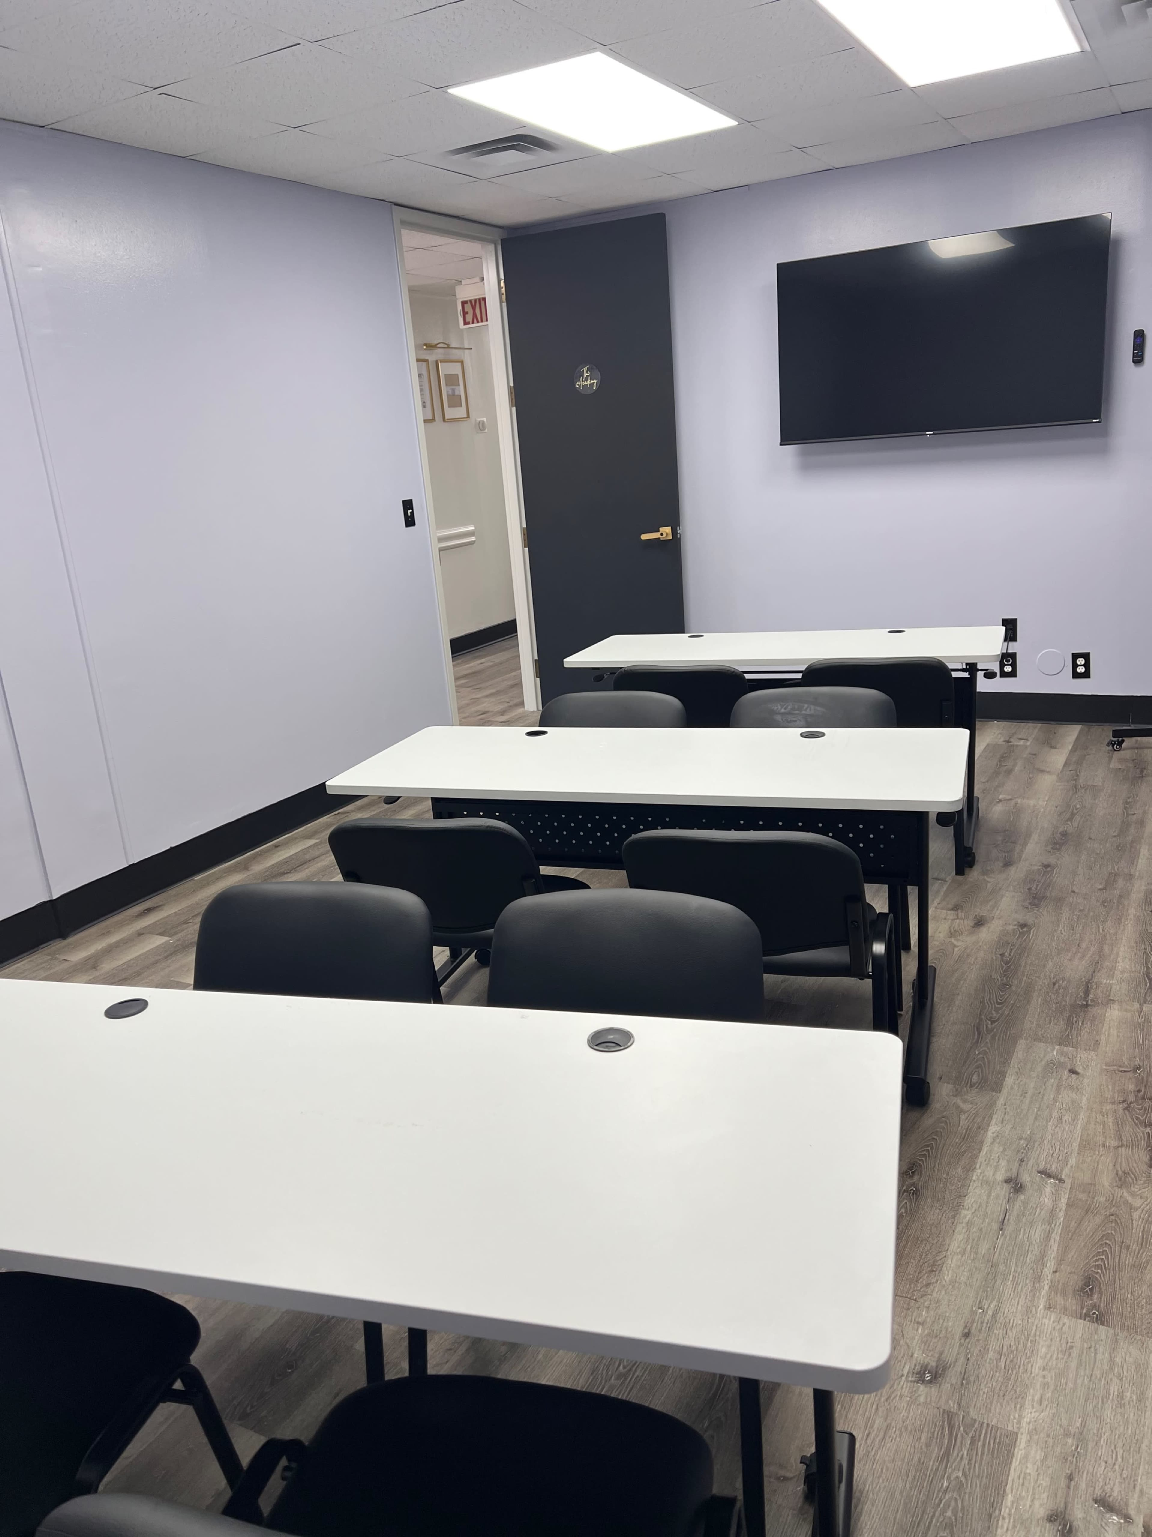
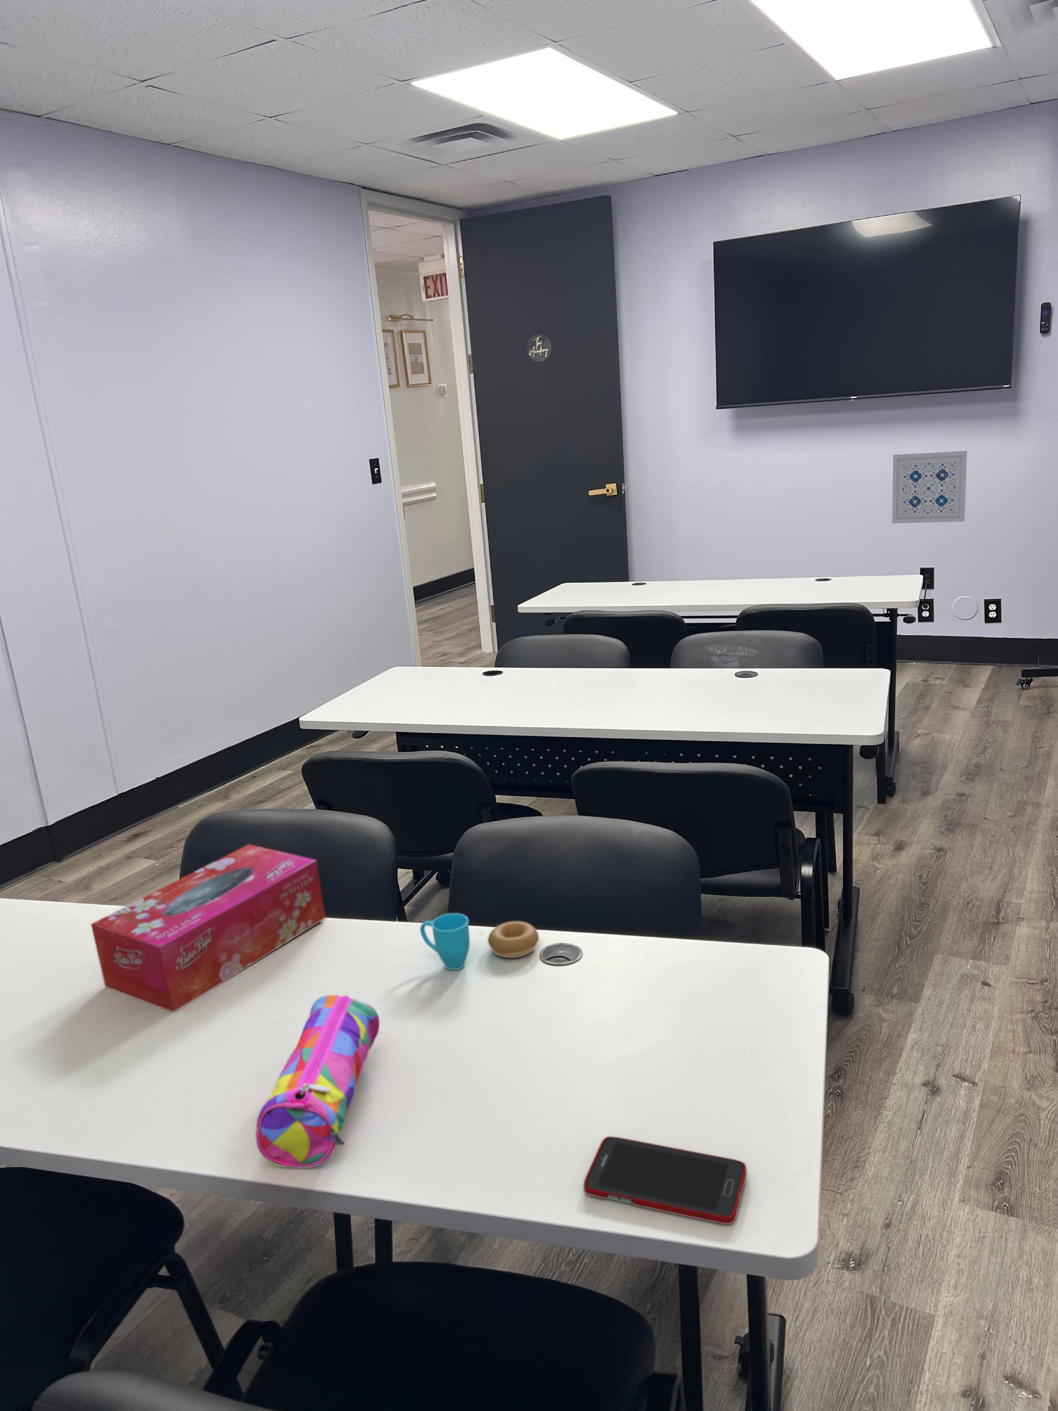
+ cup (489, 935)
+ cell phone (665, 1178)
+ tissue box (214, 921)
+ pencil case (321, 1074)
+ wall art (928, 488)
